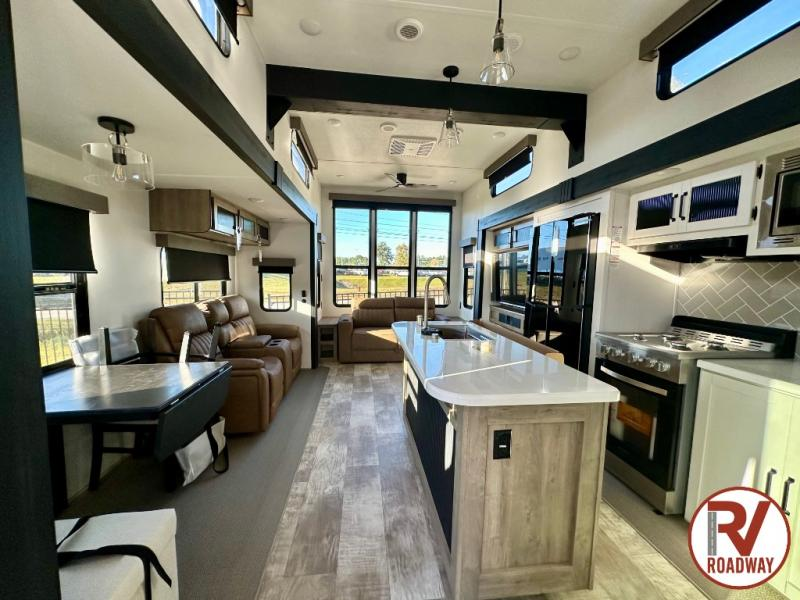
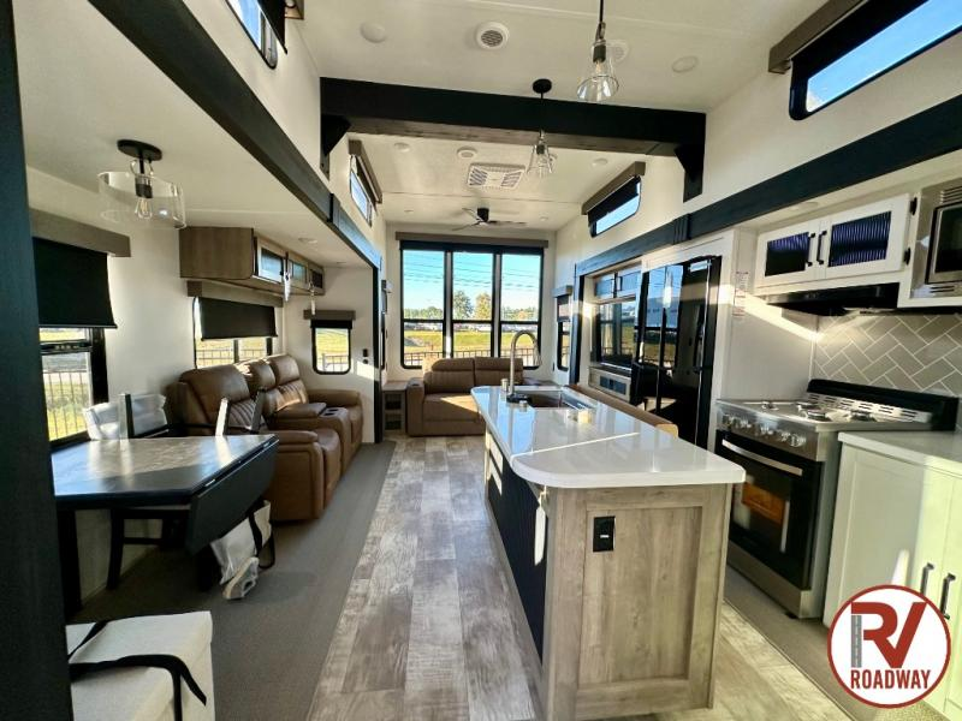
+ shoe (245, 577)
